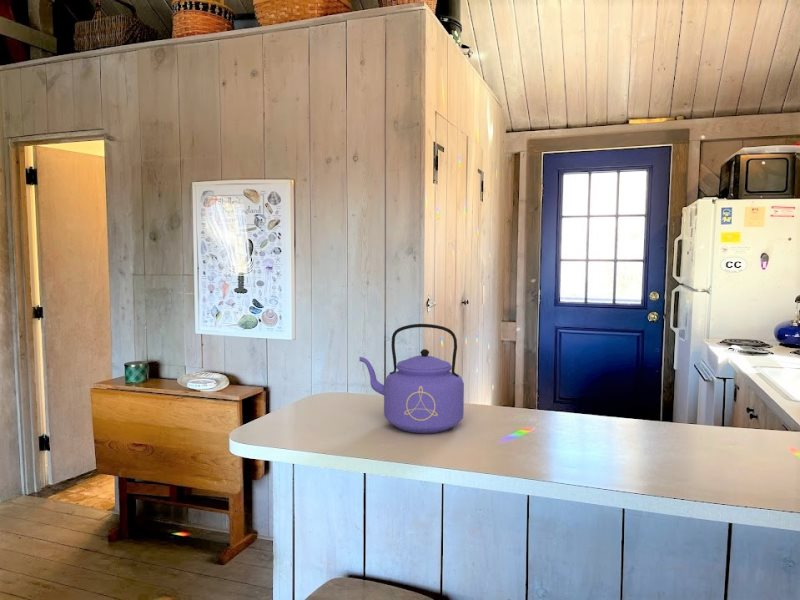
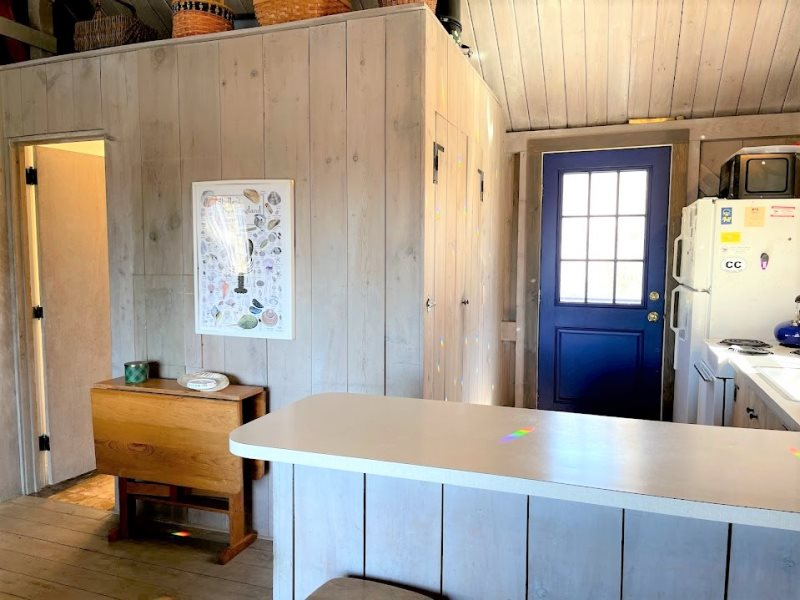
- kettle (410, 373)
